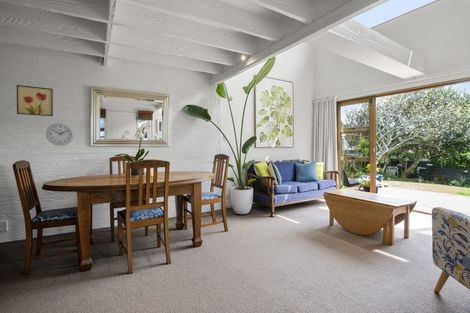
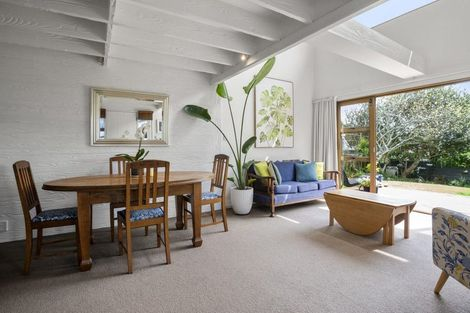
- wall art (35, 101)
- wall clock (60, 134)
